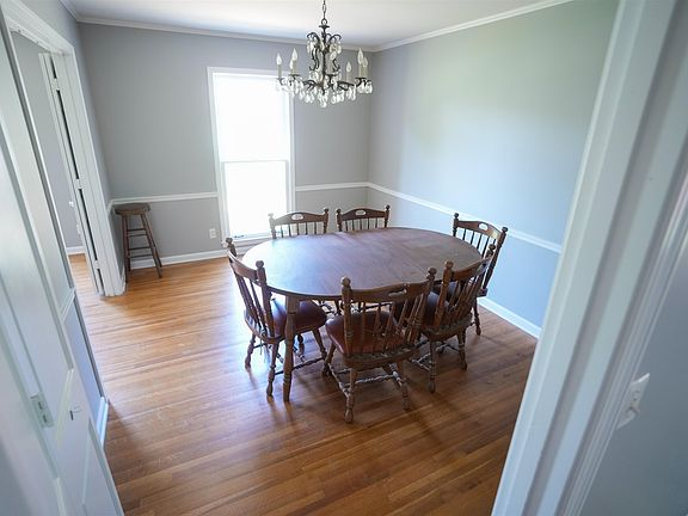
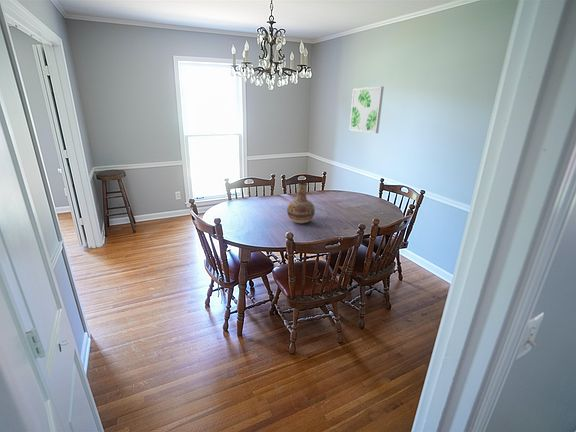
+ vase (301, 202)
+ wall art (365, 110)
